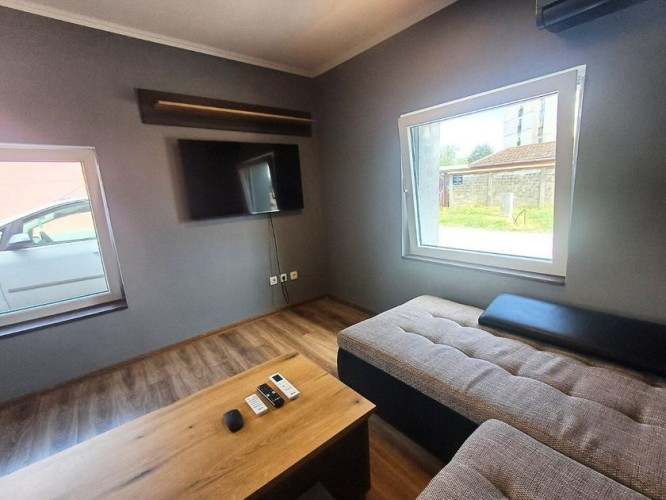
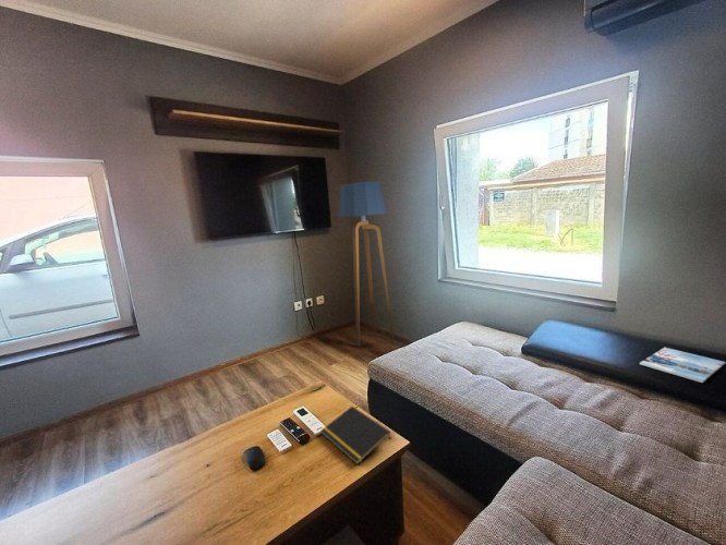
+ floor lamp (367, 266)
+ notepad (354, 432)
+ magazine (681, 363)
